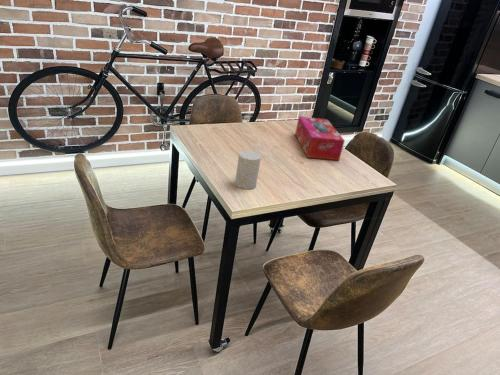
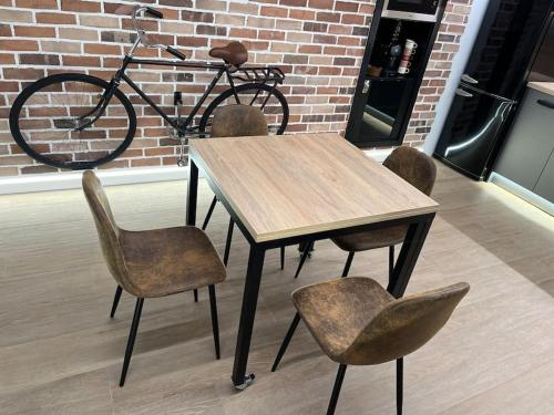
- tissue box (318, 137)
- cup (247, 169)
